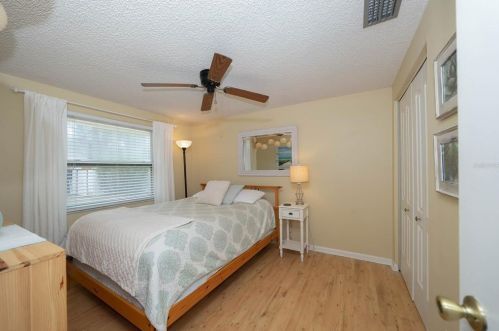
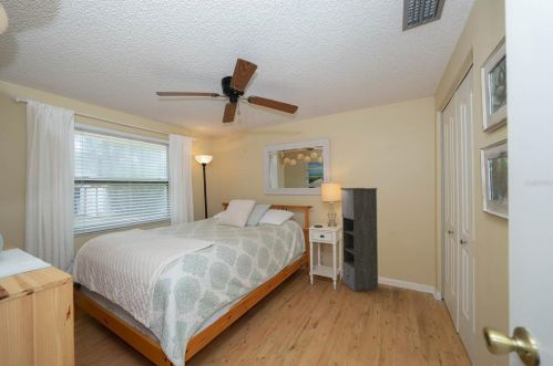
+ storage cabinet (358, 237)
